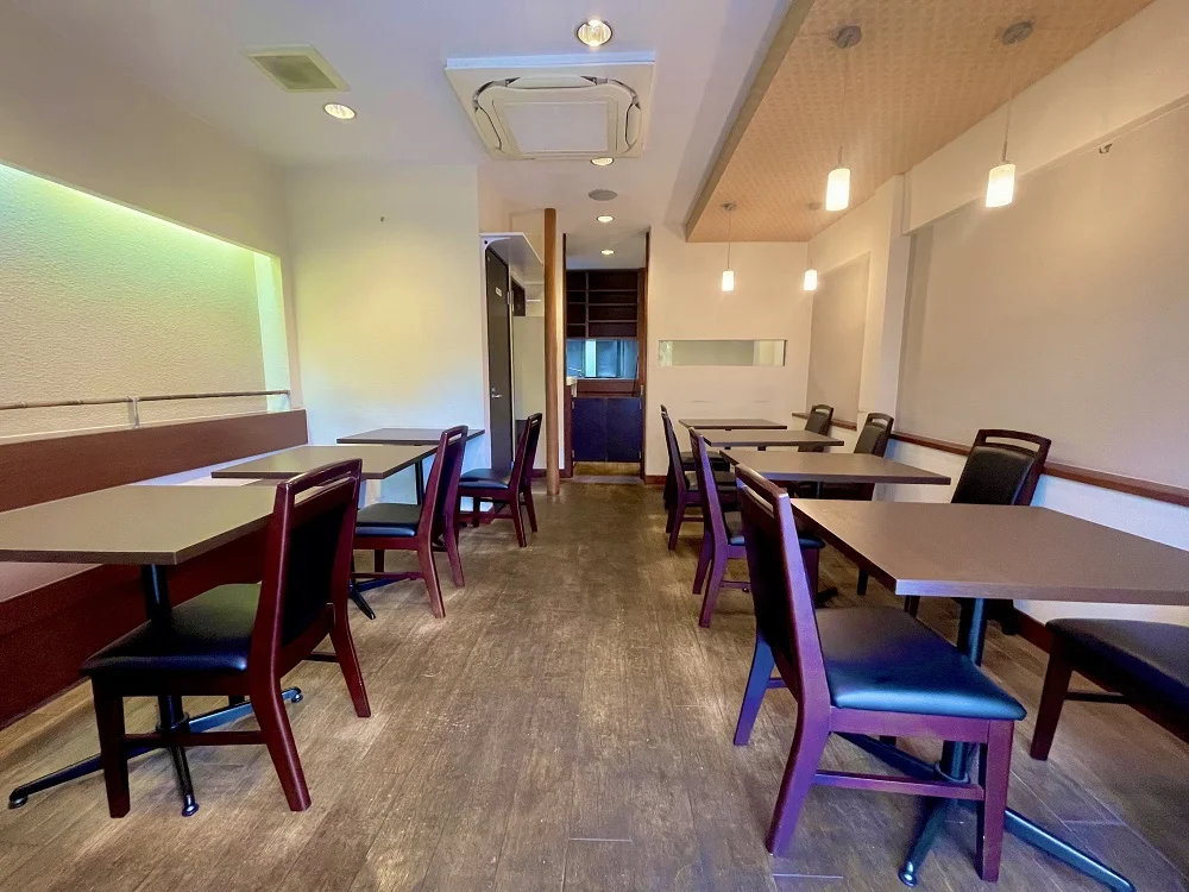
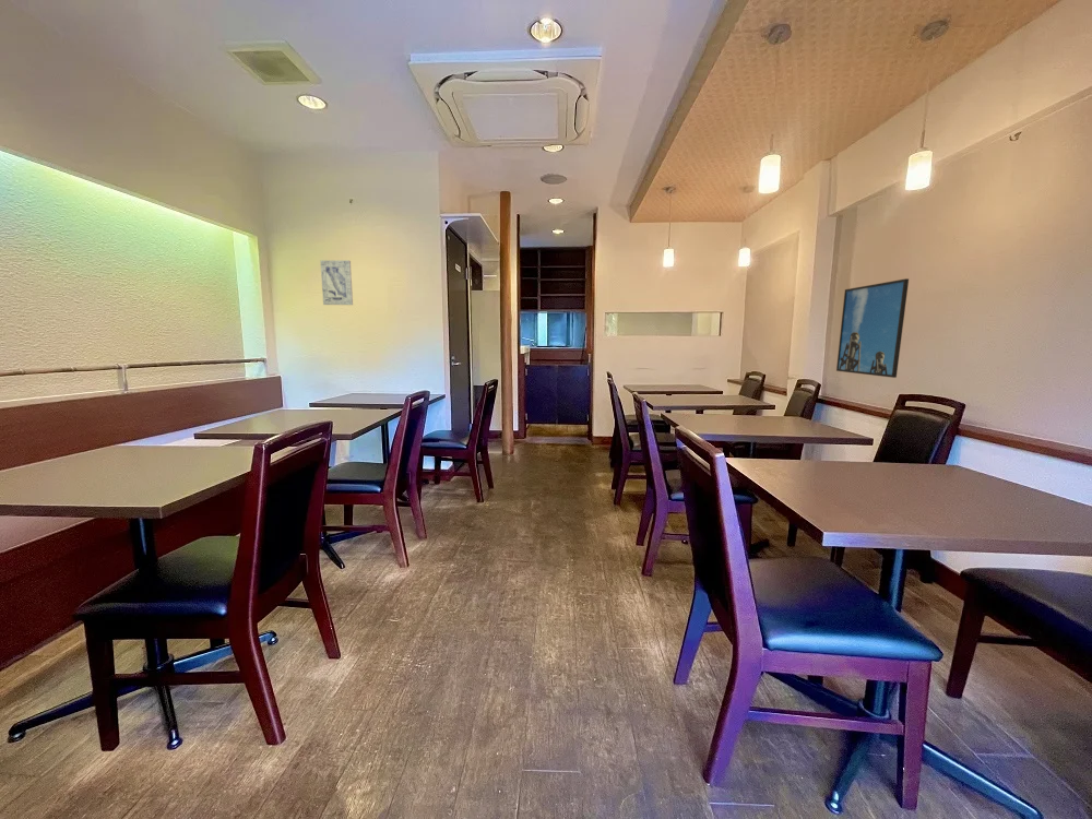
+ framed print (868, 330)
+ wall art (336, 283)
